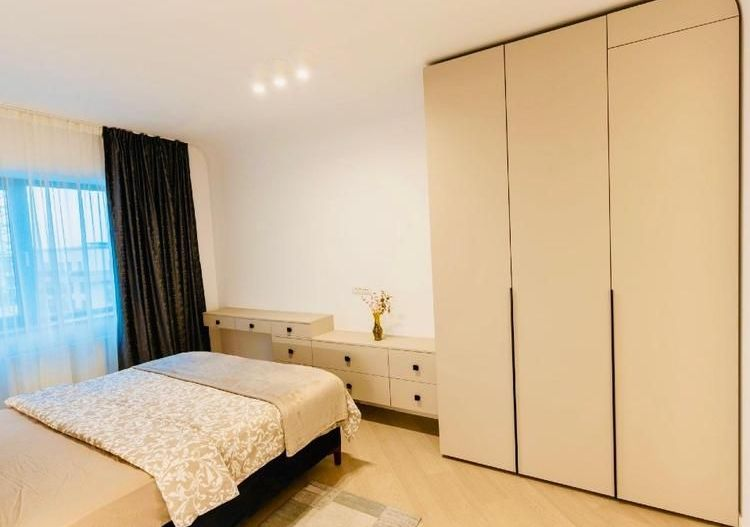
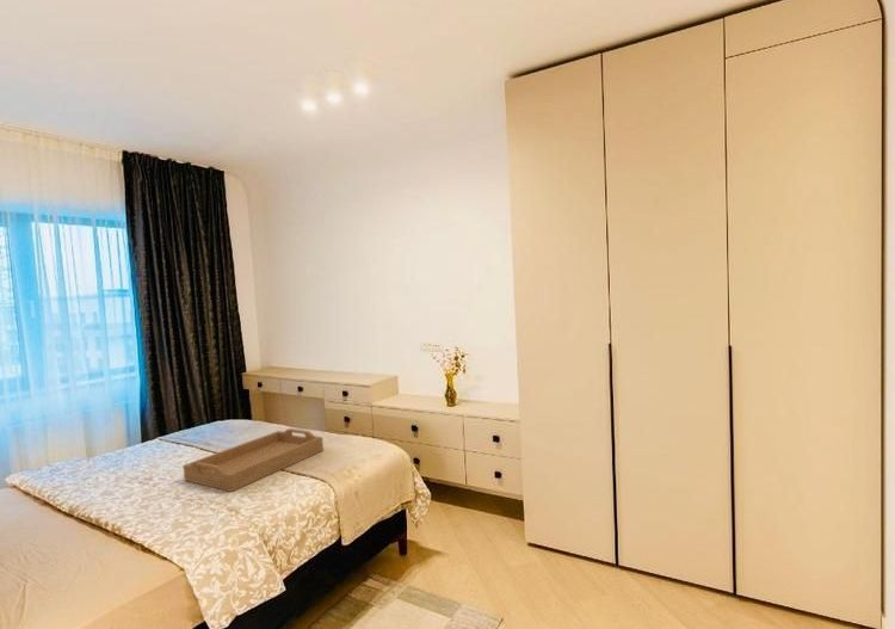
+ serving tray (258, 455)
